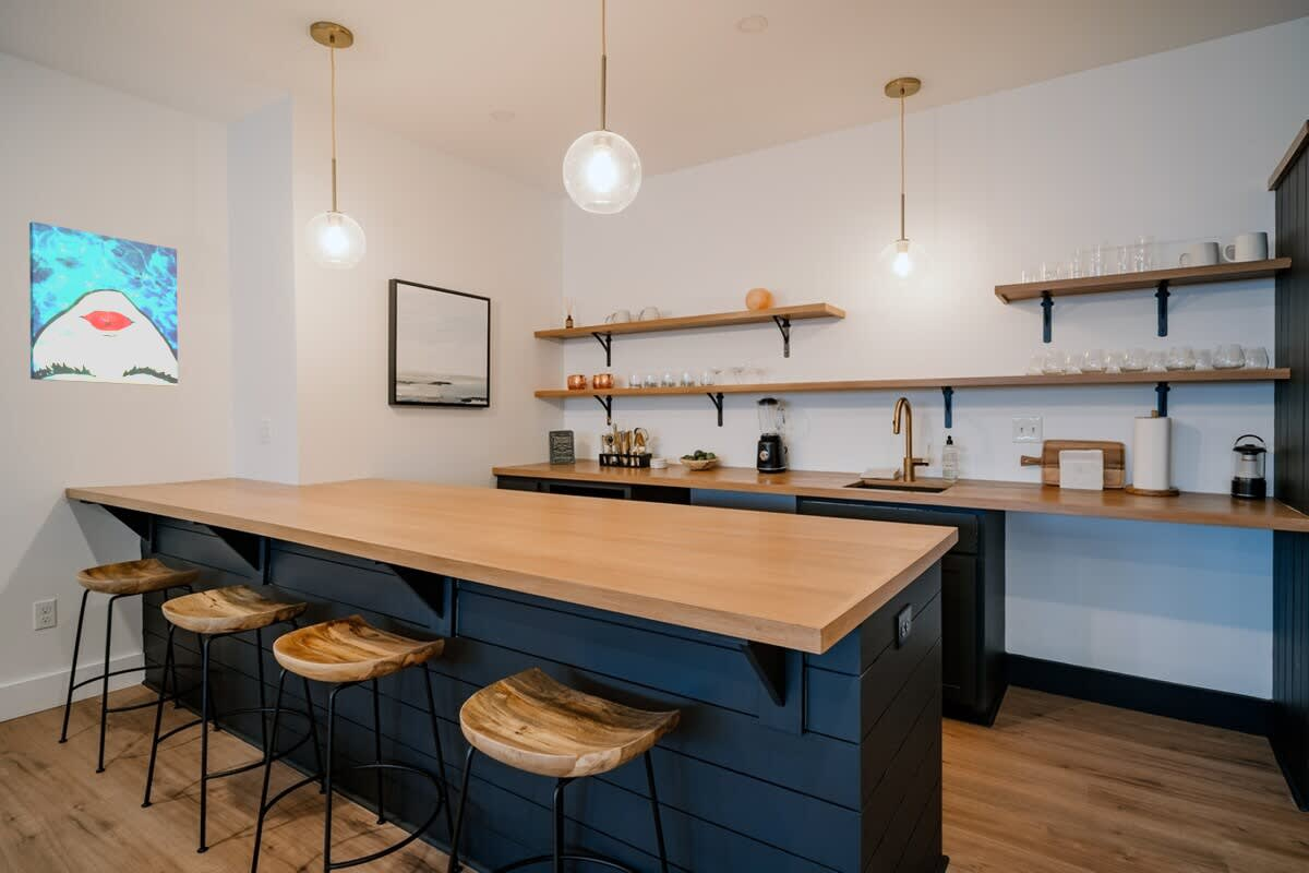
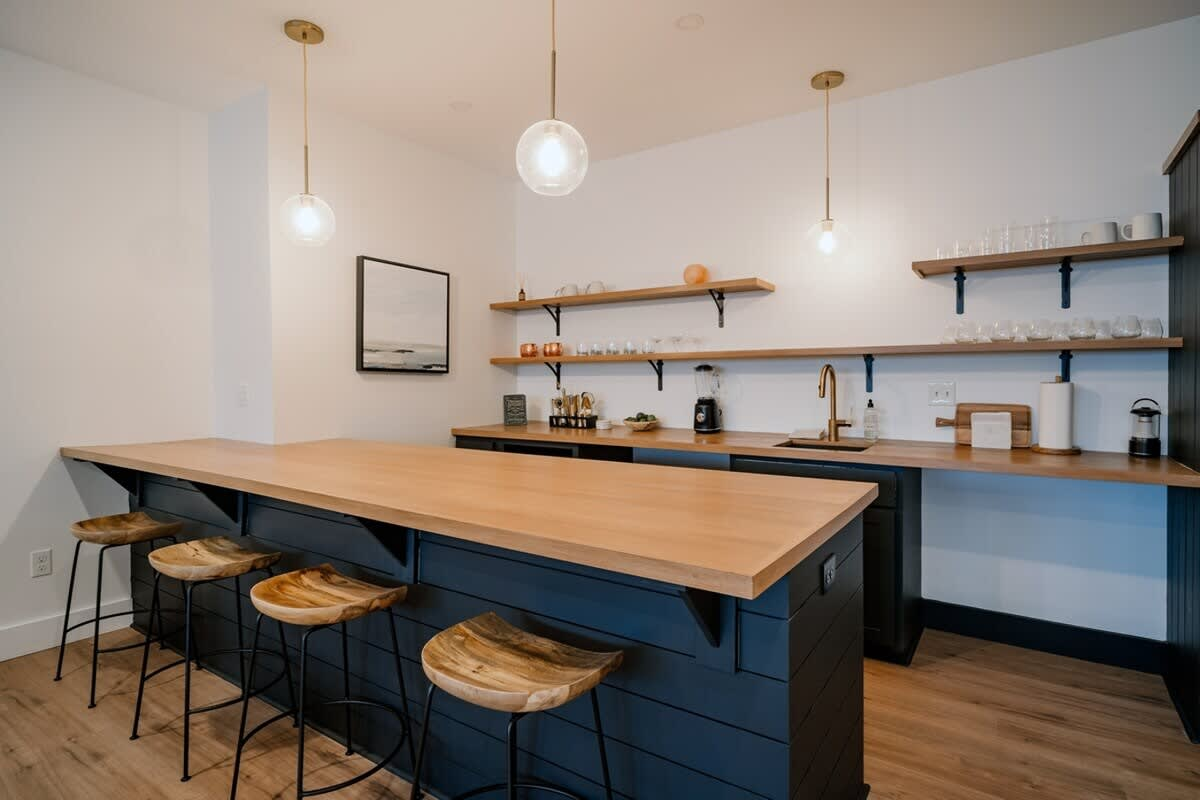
- wall art (108, 310)
